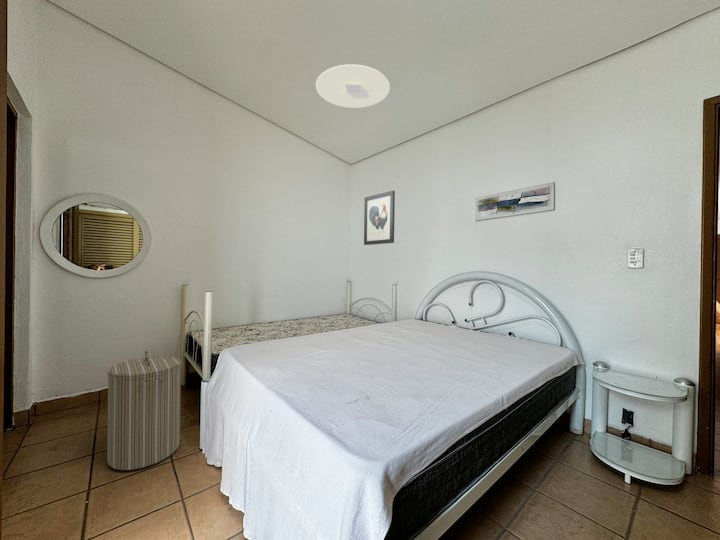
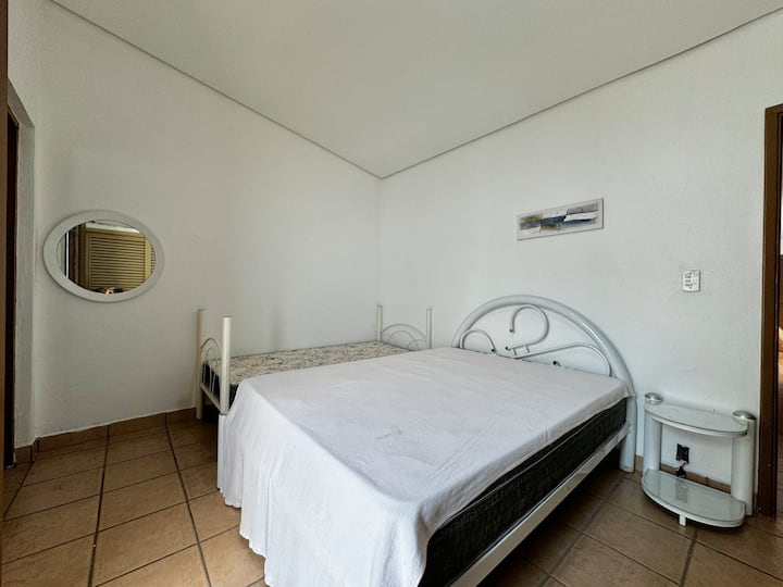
- laundry hamper (146, 401)
- wall art (378, 219)
- ceiling light (352, 85)
